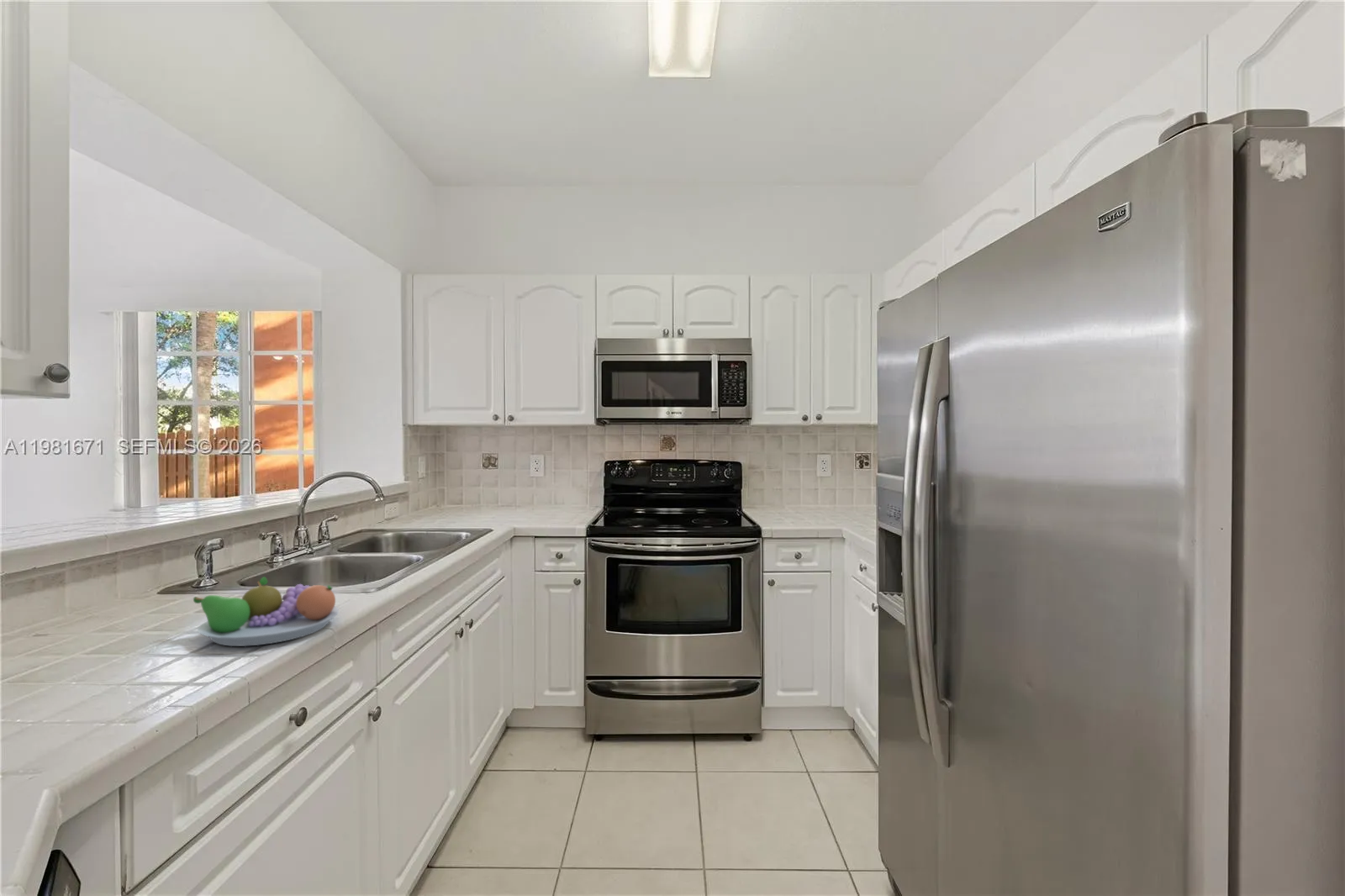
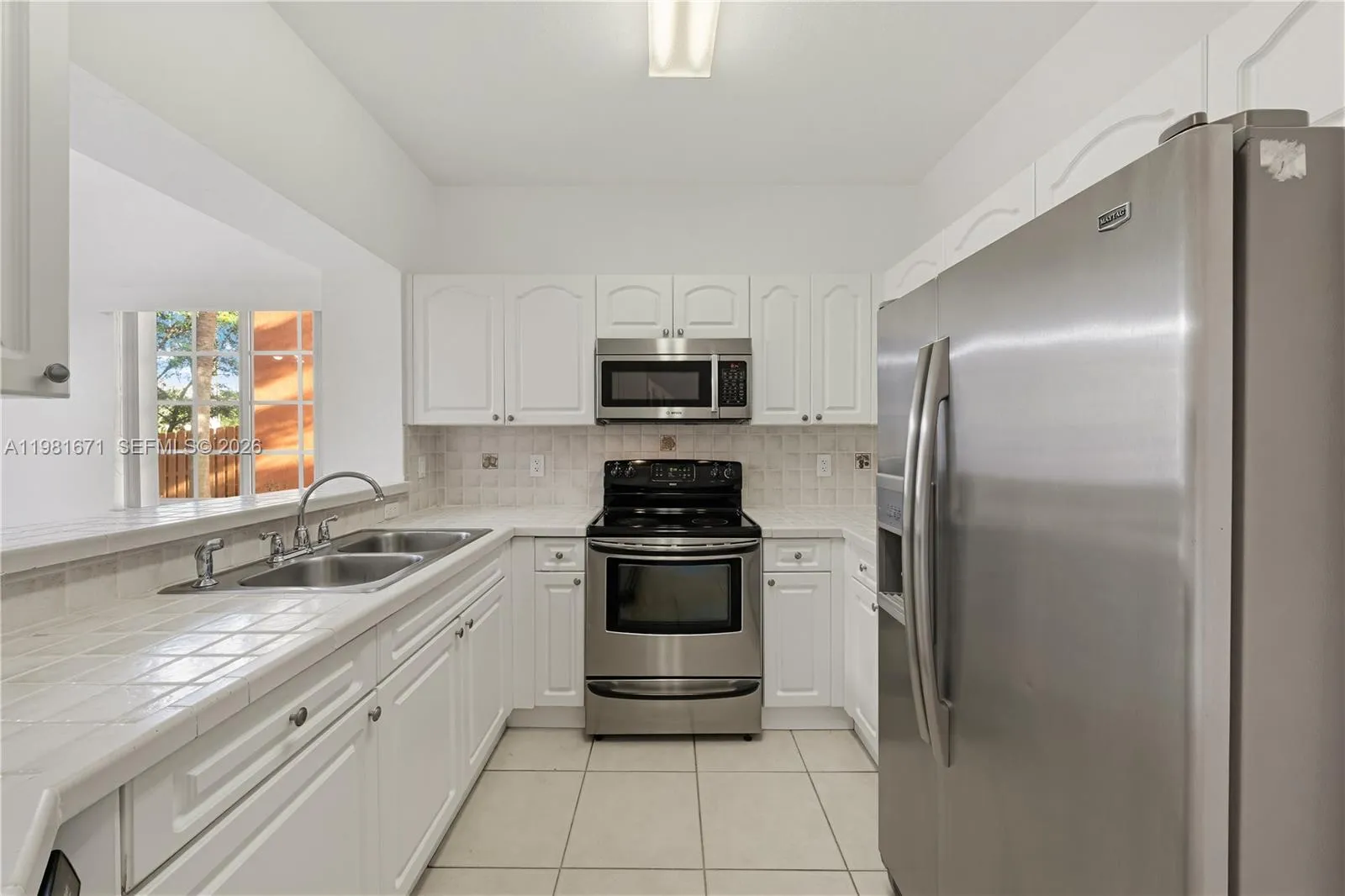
- fruit bowl (267, 607)
